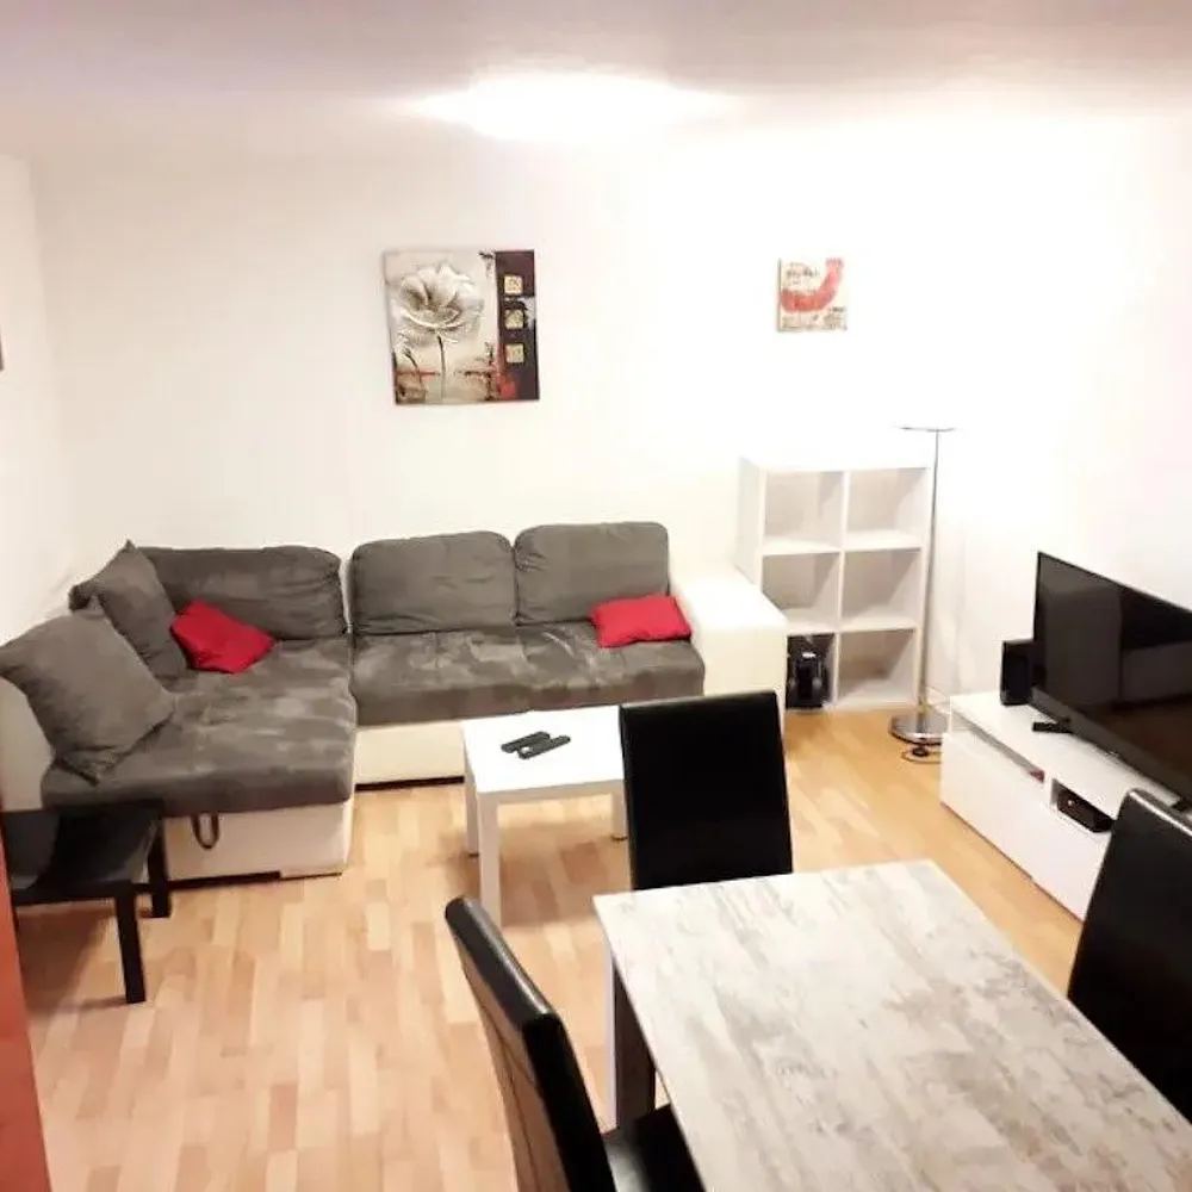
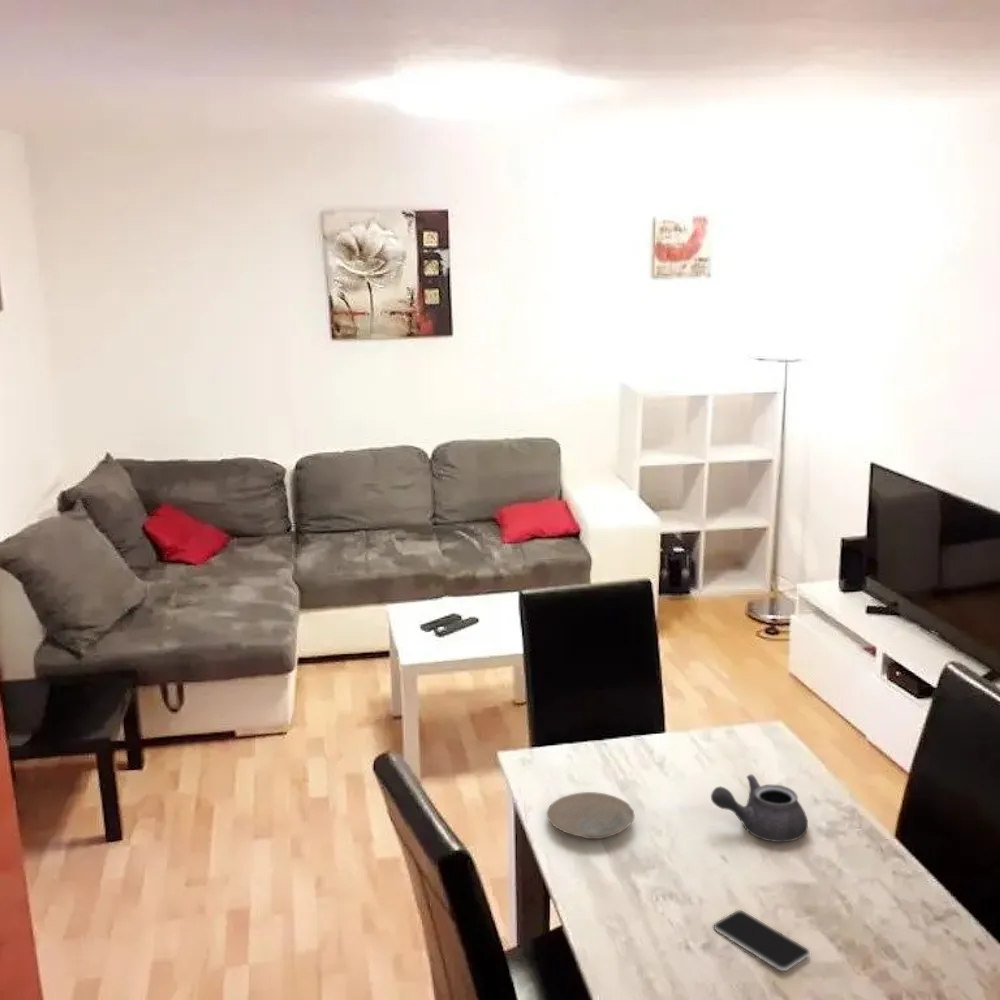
+ smartphone (760, 939)
+ plate (590, 819)
+ teapot (756, 805)
